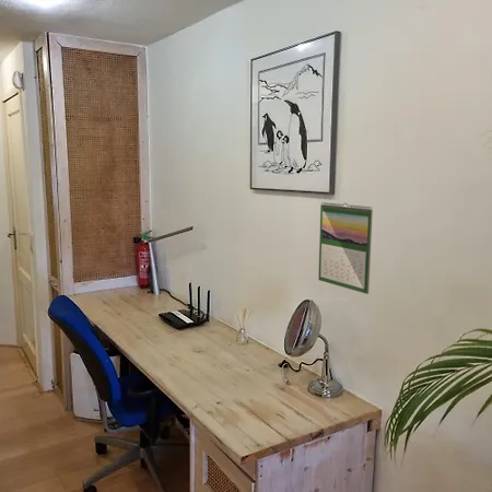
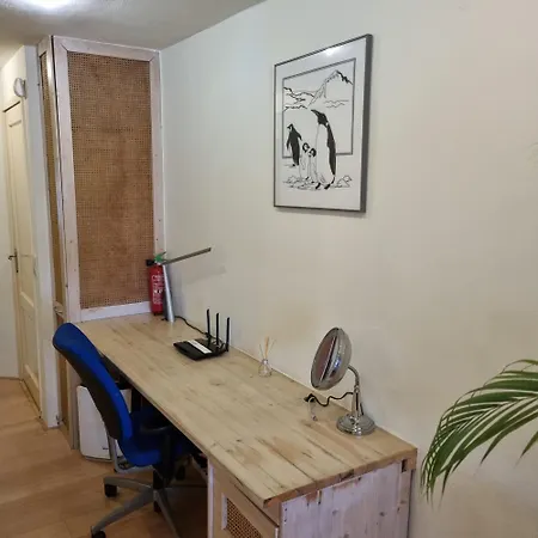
- calendar (343, 245)
